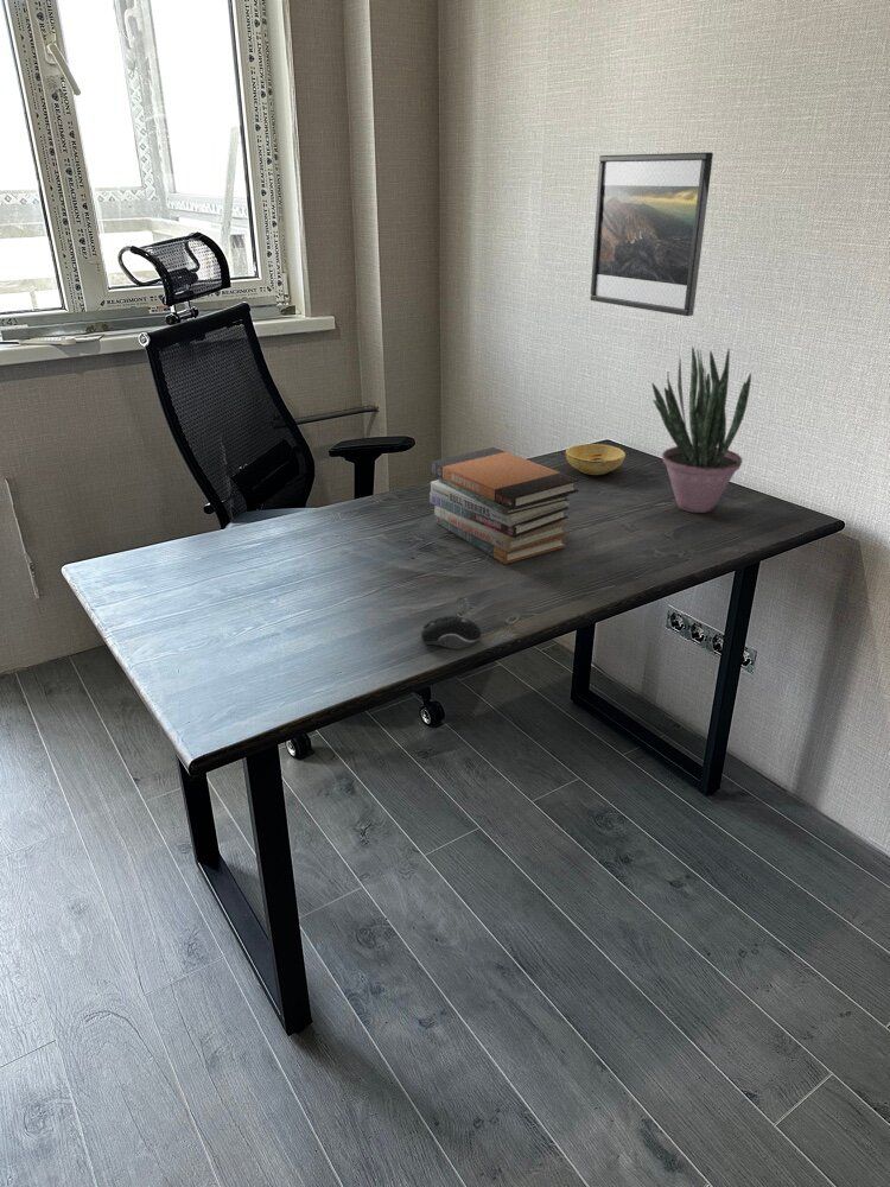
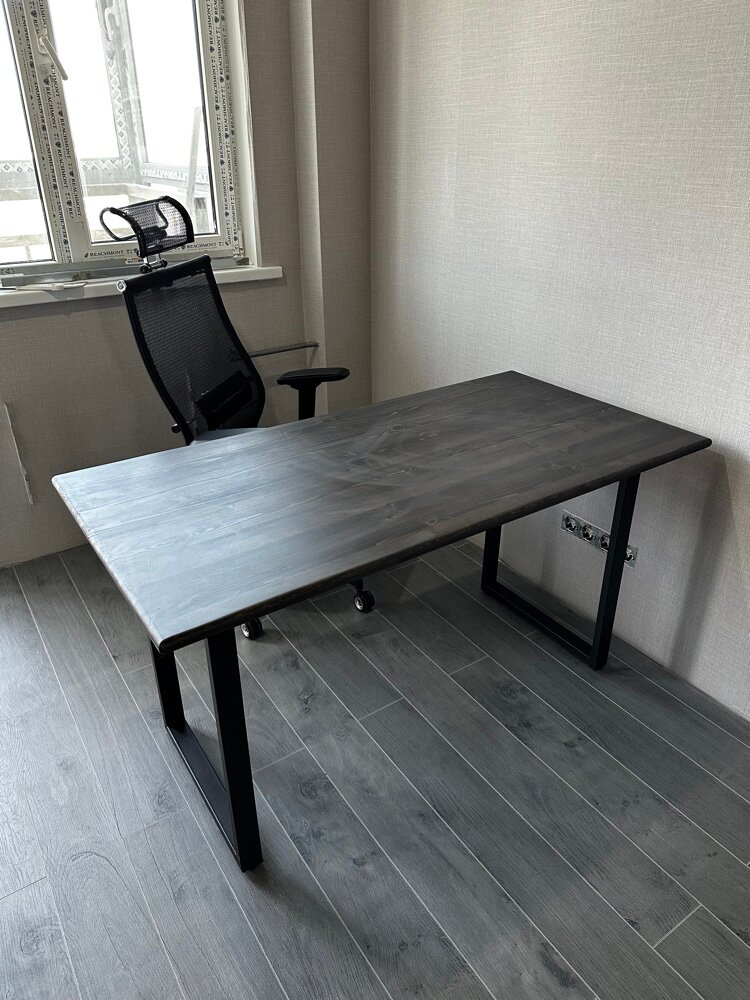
- potted plant (697, 430)
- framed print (644, 234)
- bowl (595, 461)
- book stack (500, 502)
- computer mouse (451, 628)
